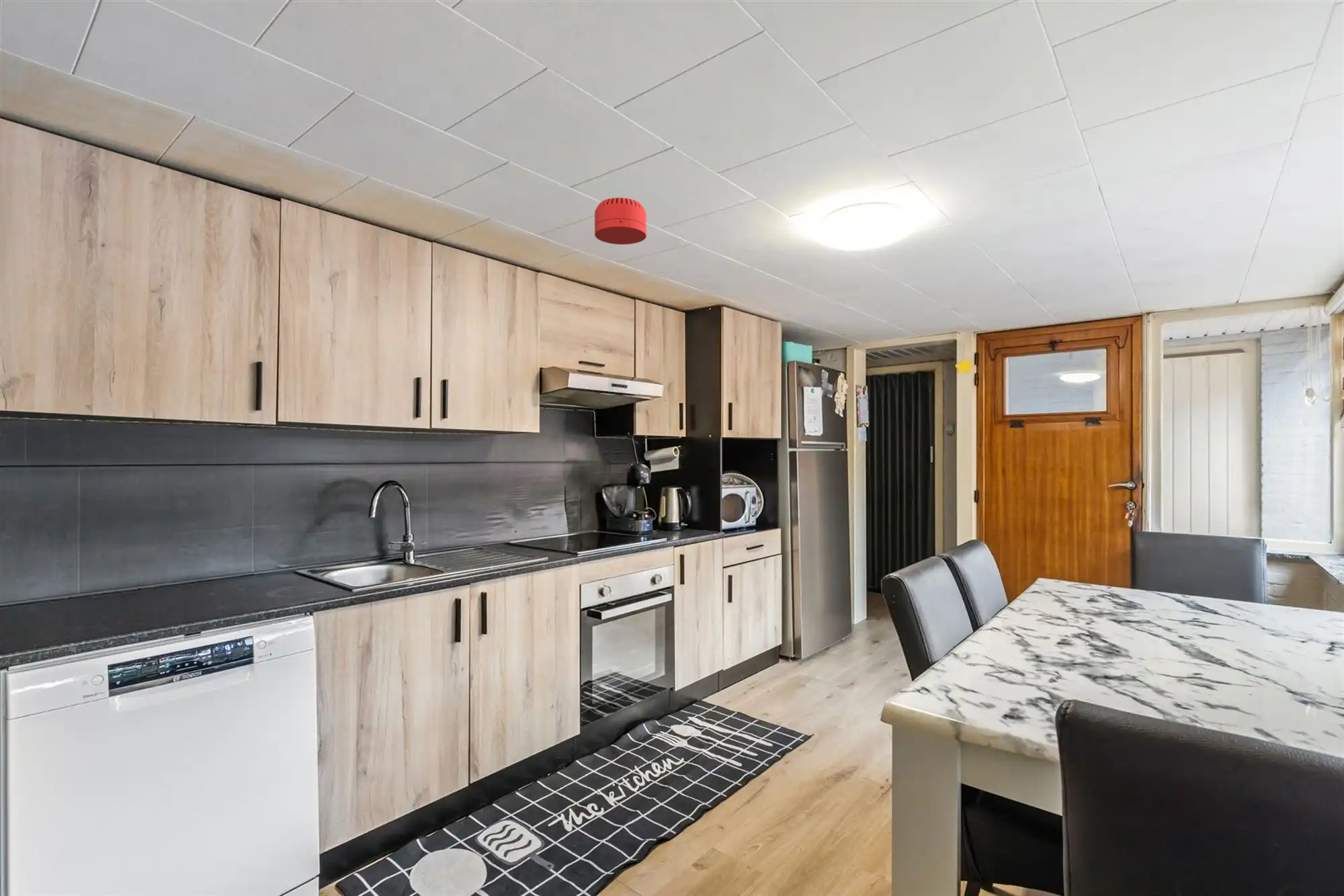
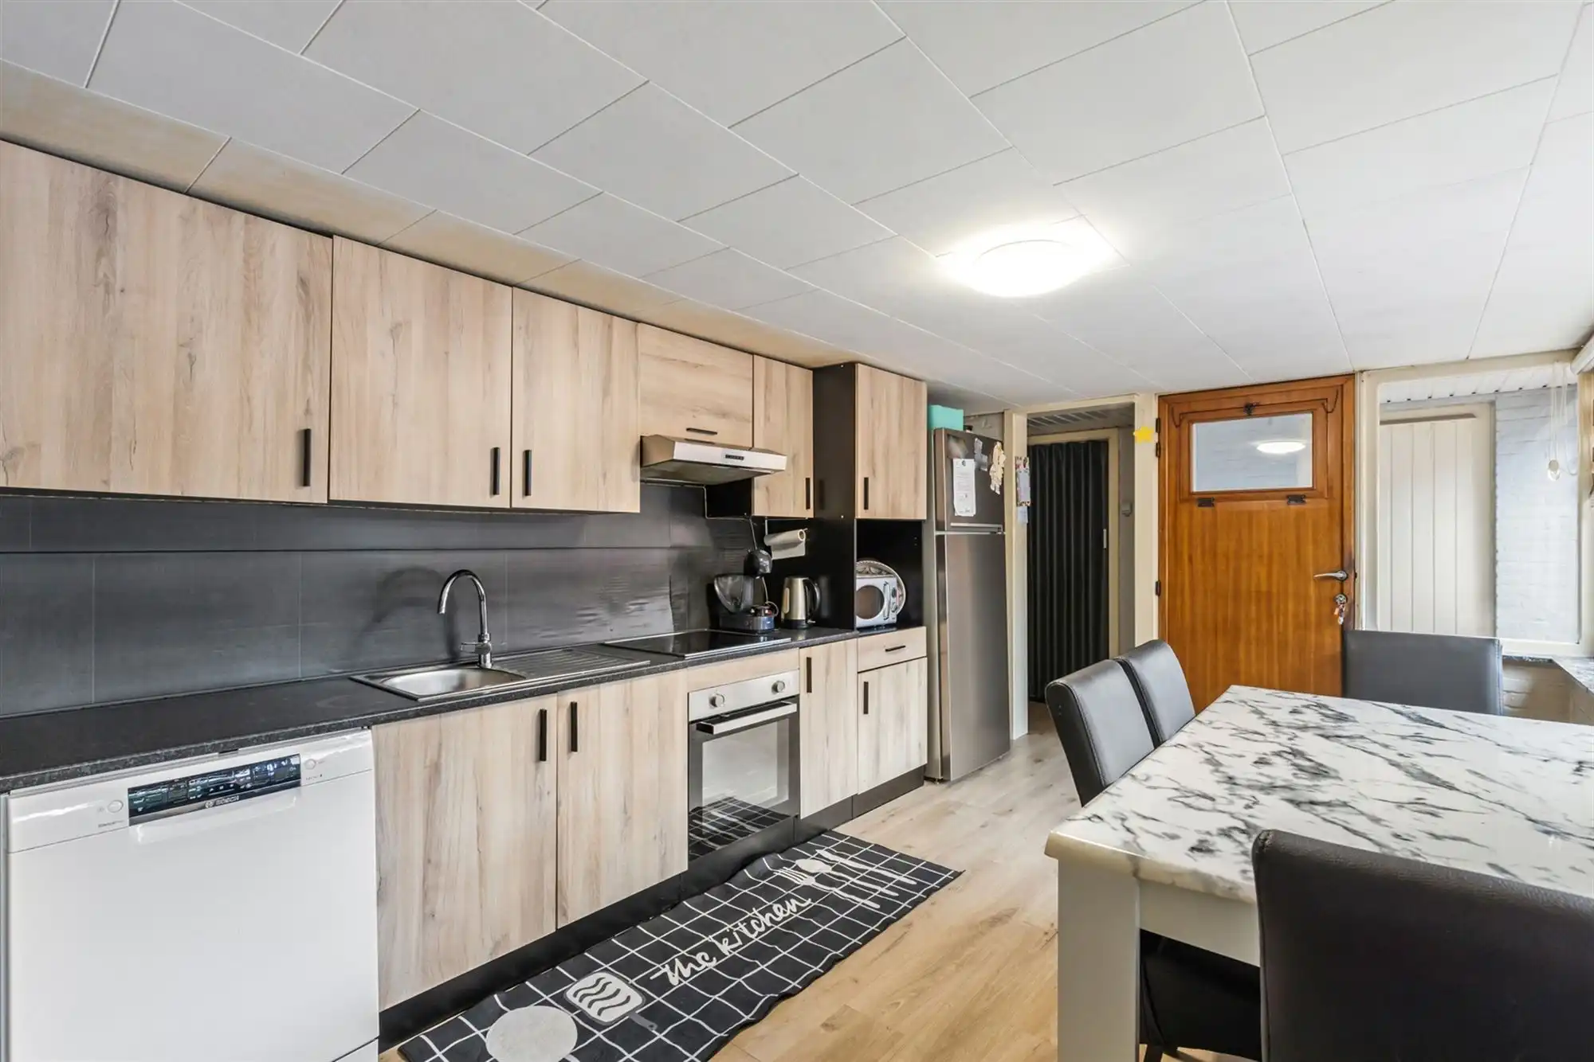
- smoke detector (620, 220)
